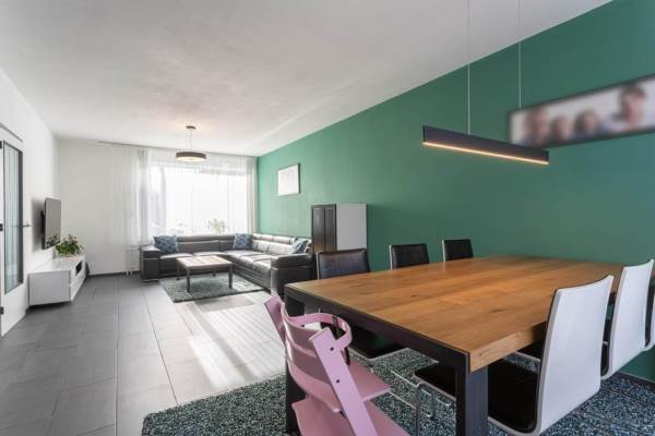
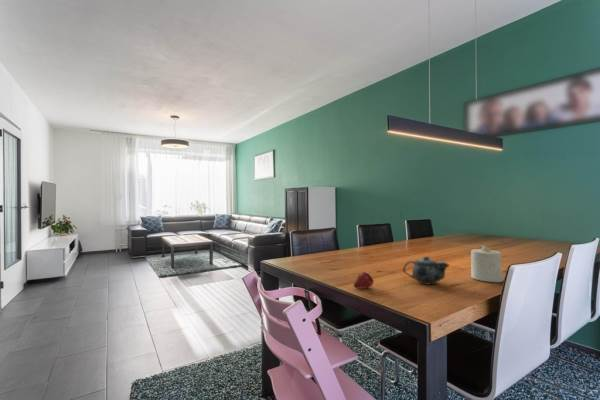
+ fruit (364, 279)
+ candle (486, 262)
+ chinaware (425, 268)
